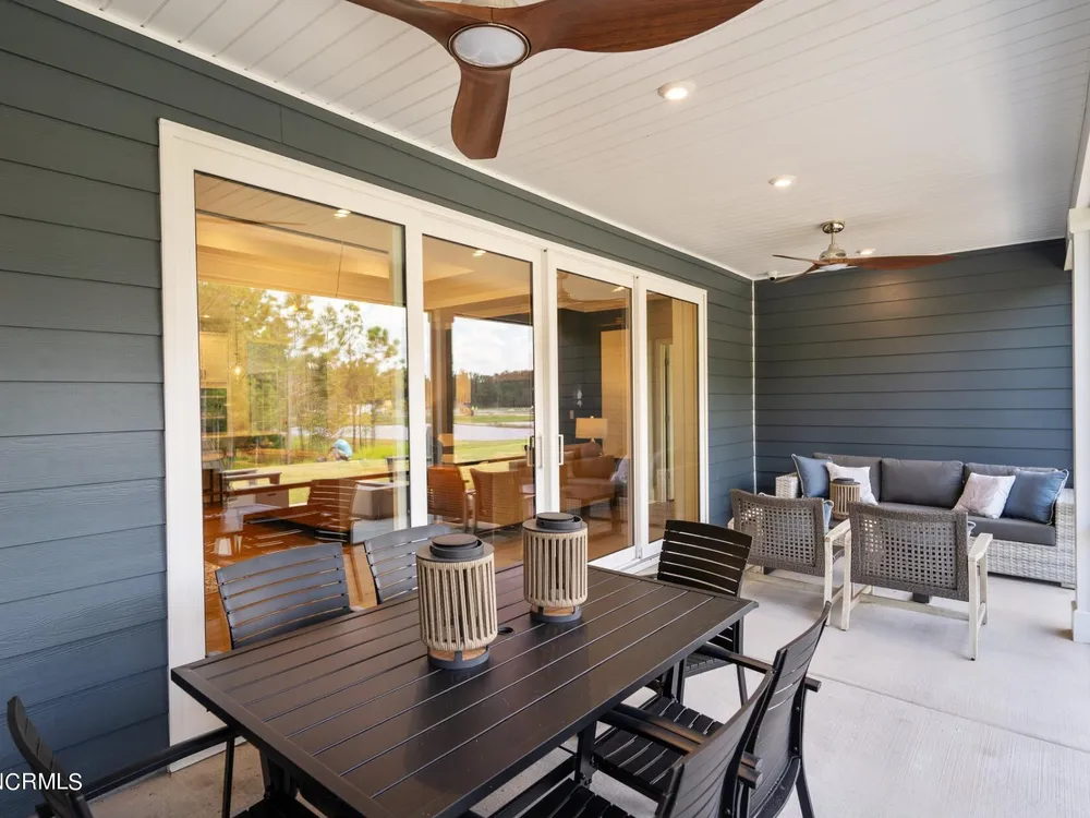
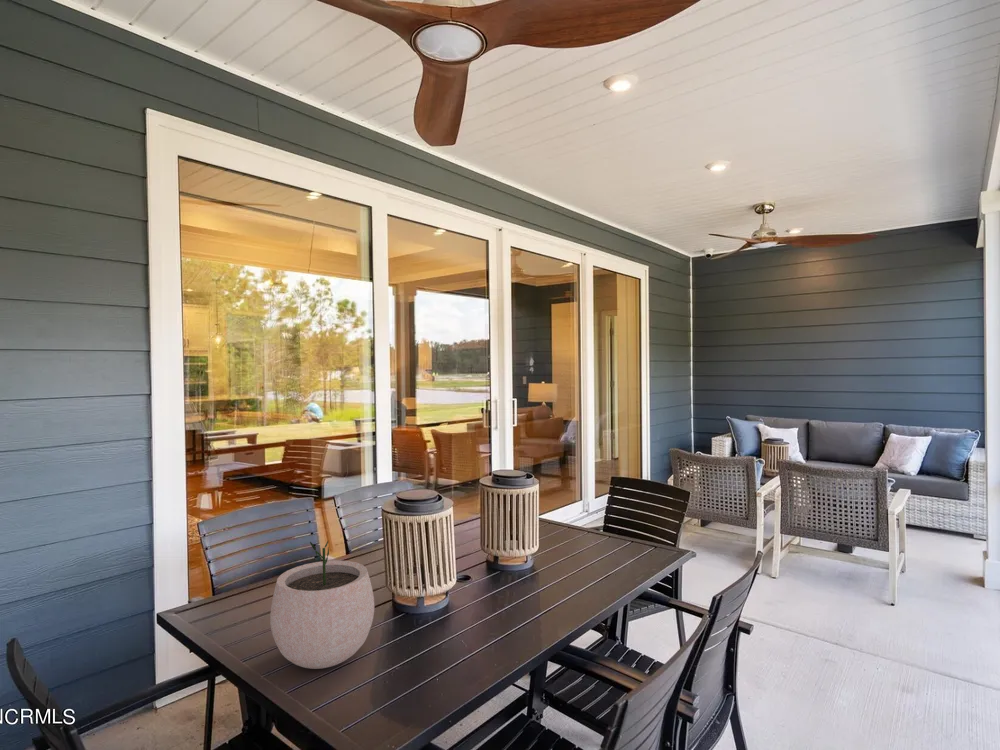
+ plant pot (323, 598)
